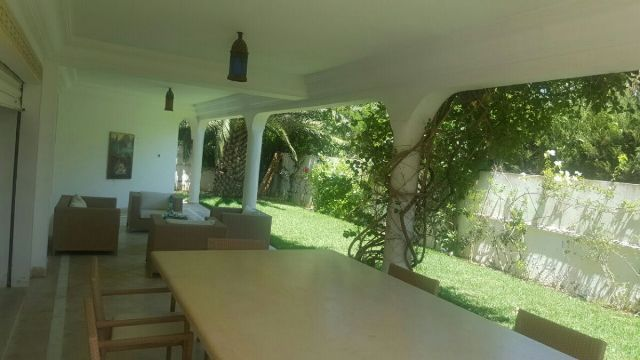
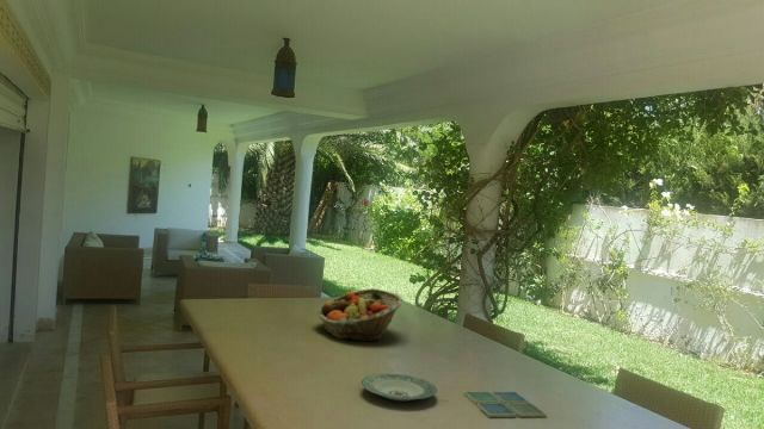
+ fruit basket (359, 312)
+ drink coaster (503, 403)
+ plate (398, 390)
